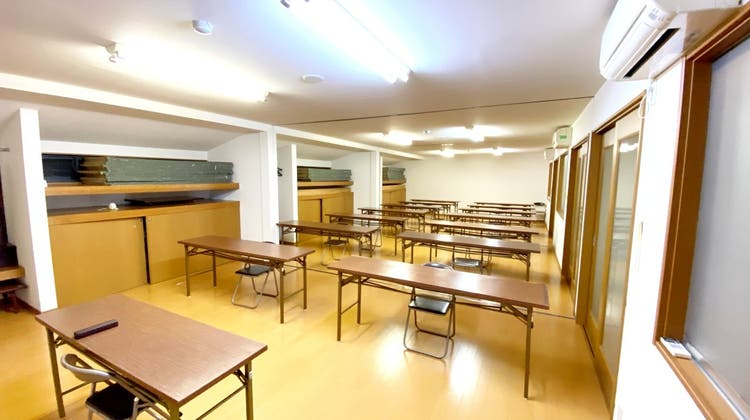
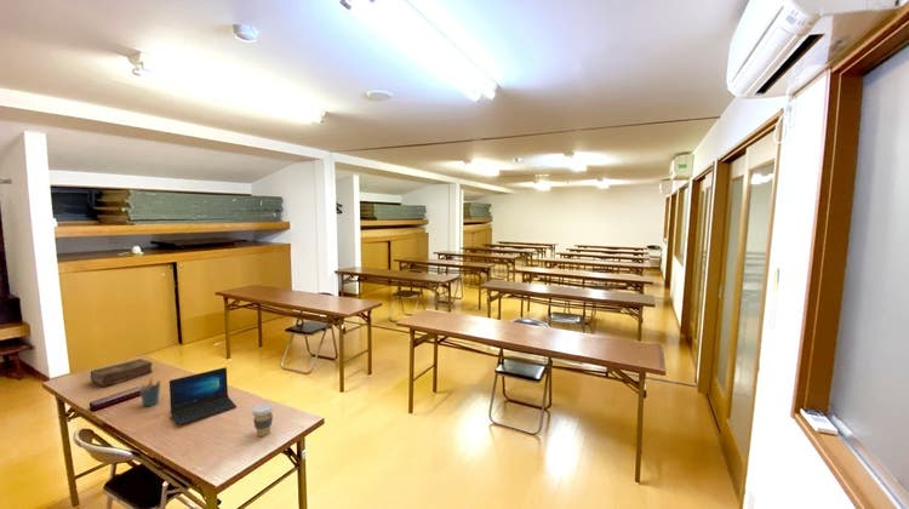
+ laptop (202, 394)
+ coffee cup (263, 421)
+ book (122, 371)
+ pen holder (149, 391)
